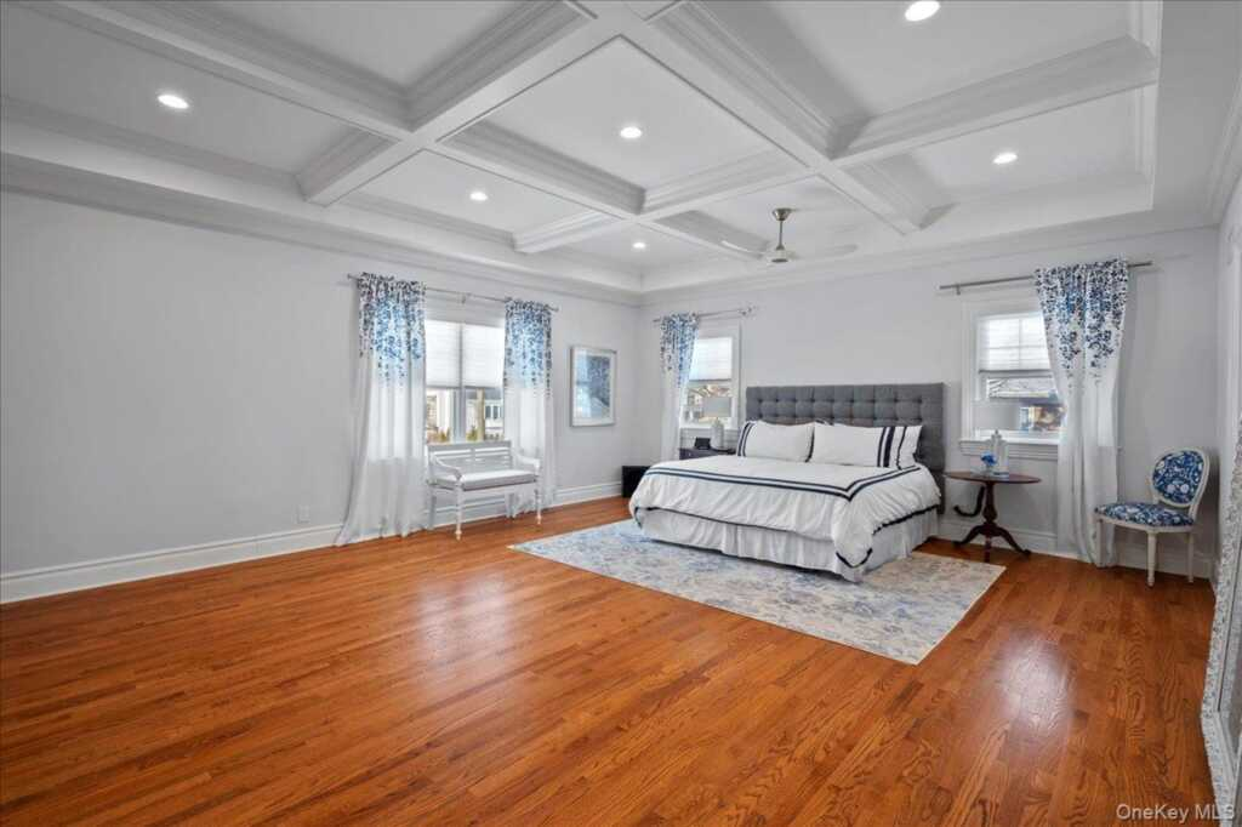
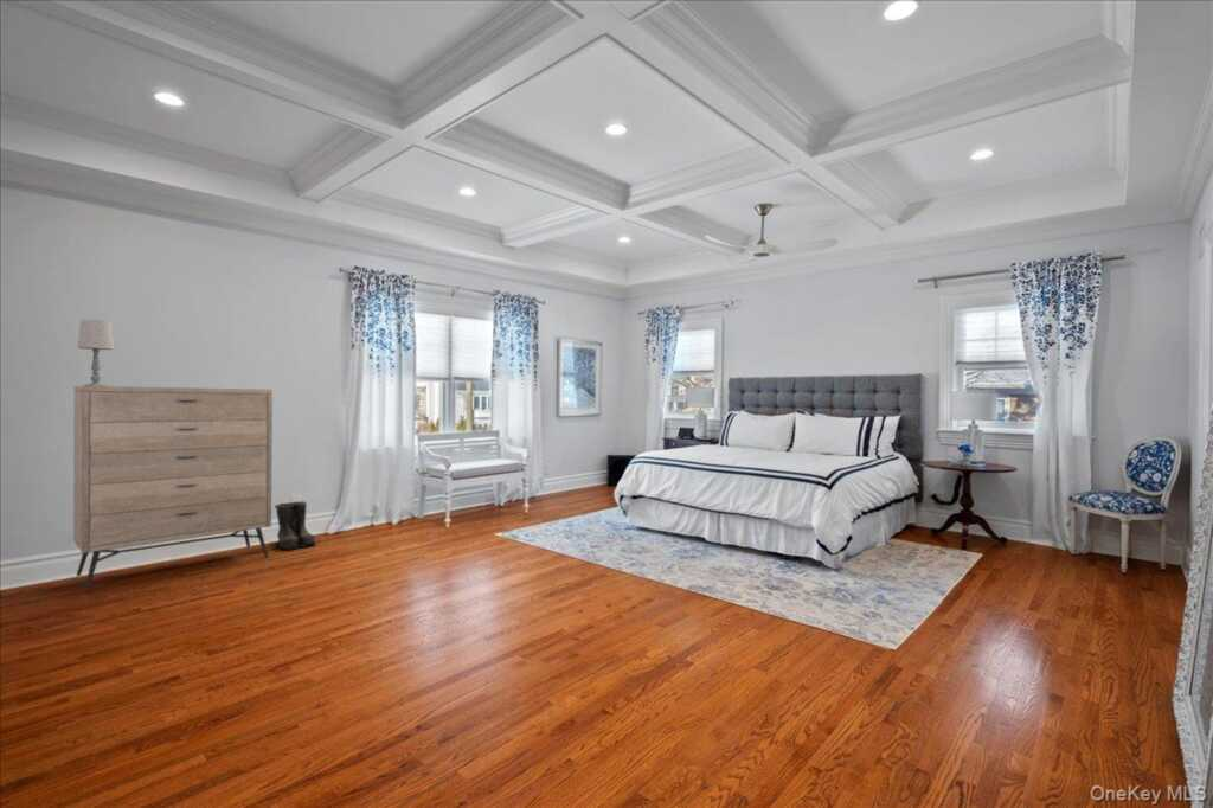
+ table lamp (96, 353)
+ dresser (178, 476)
+ boots (294, 524)
